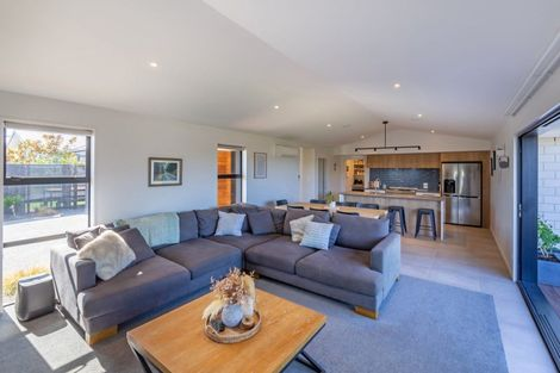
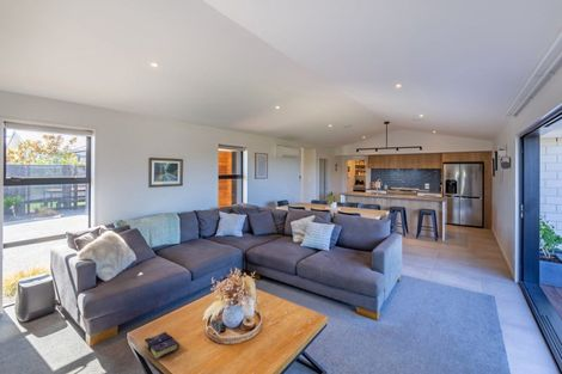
+ book (161, 343)
